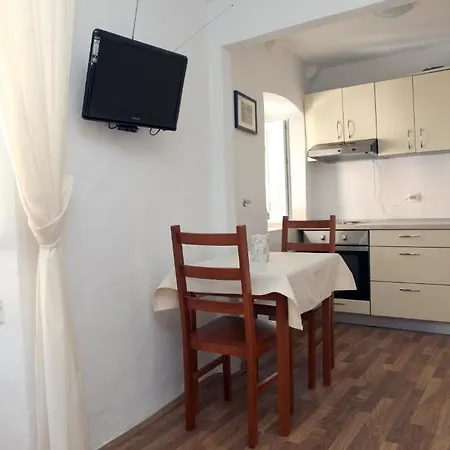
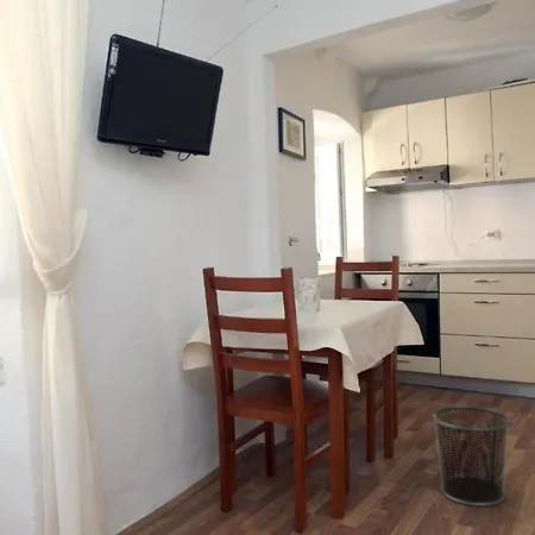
+ waste bin (471, 453)
